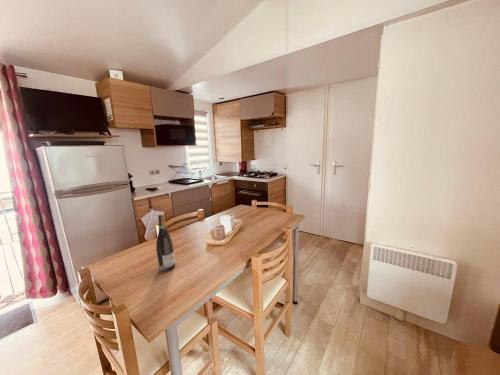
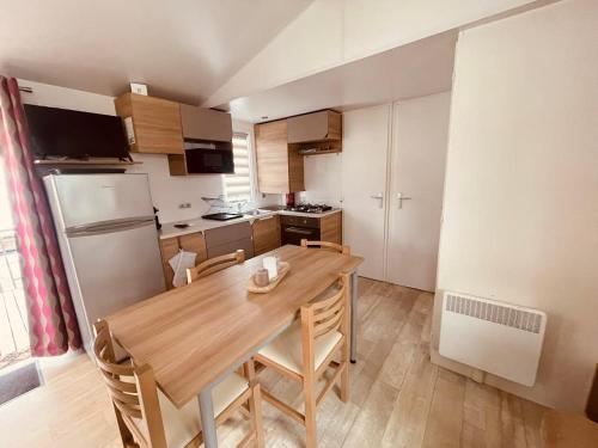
- wine bottle (164, 241)
